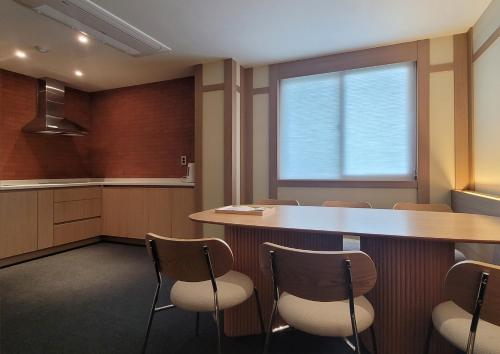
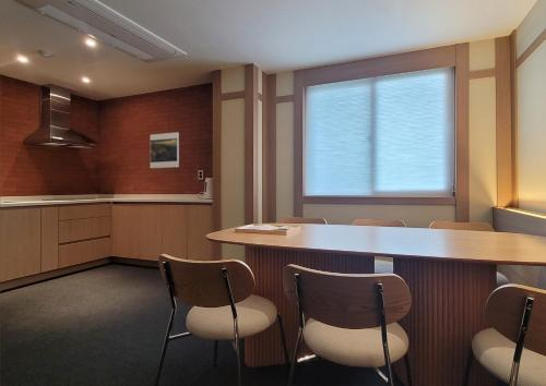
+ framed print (164, 150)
